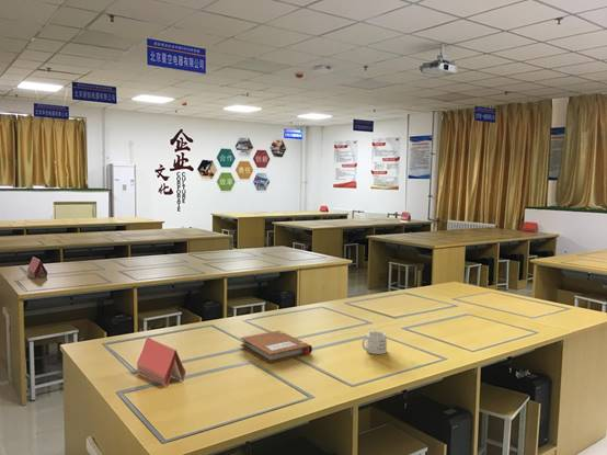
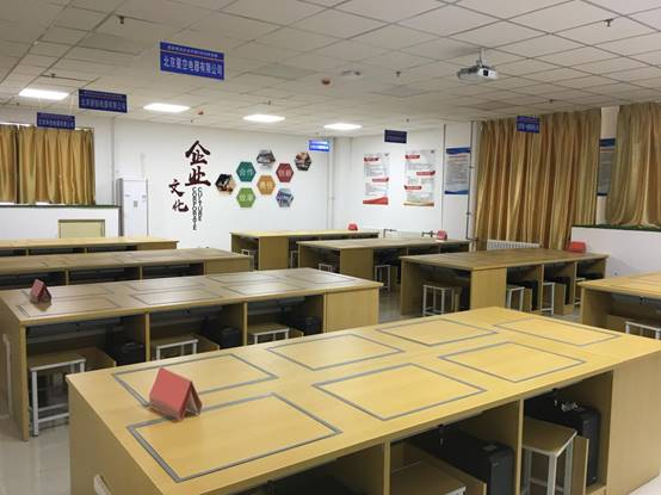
- mug (373, 342)
- notebook (276, 345)
